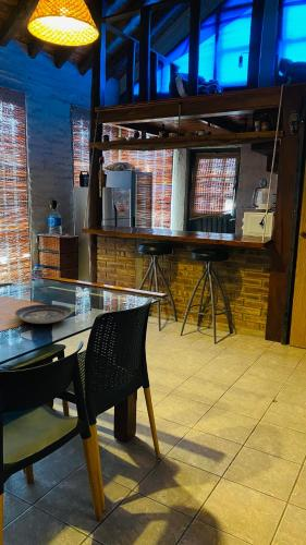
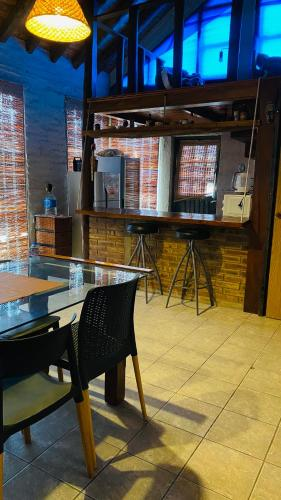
- plate (44, 315)
